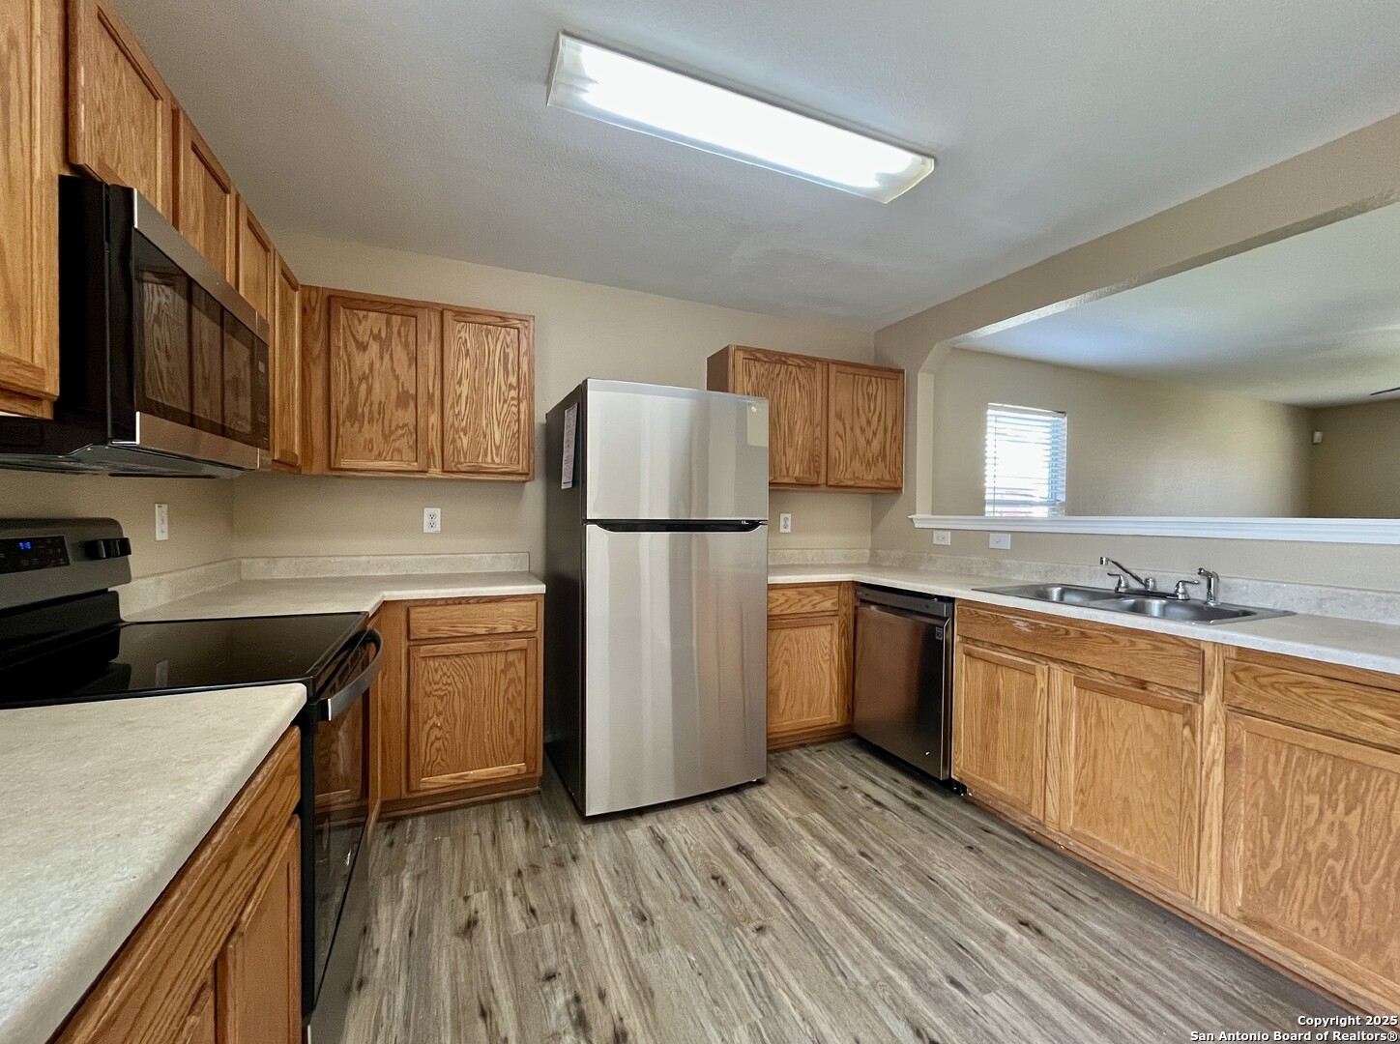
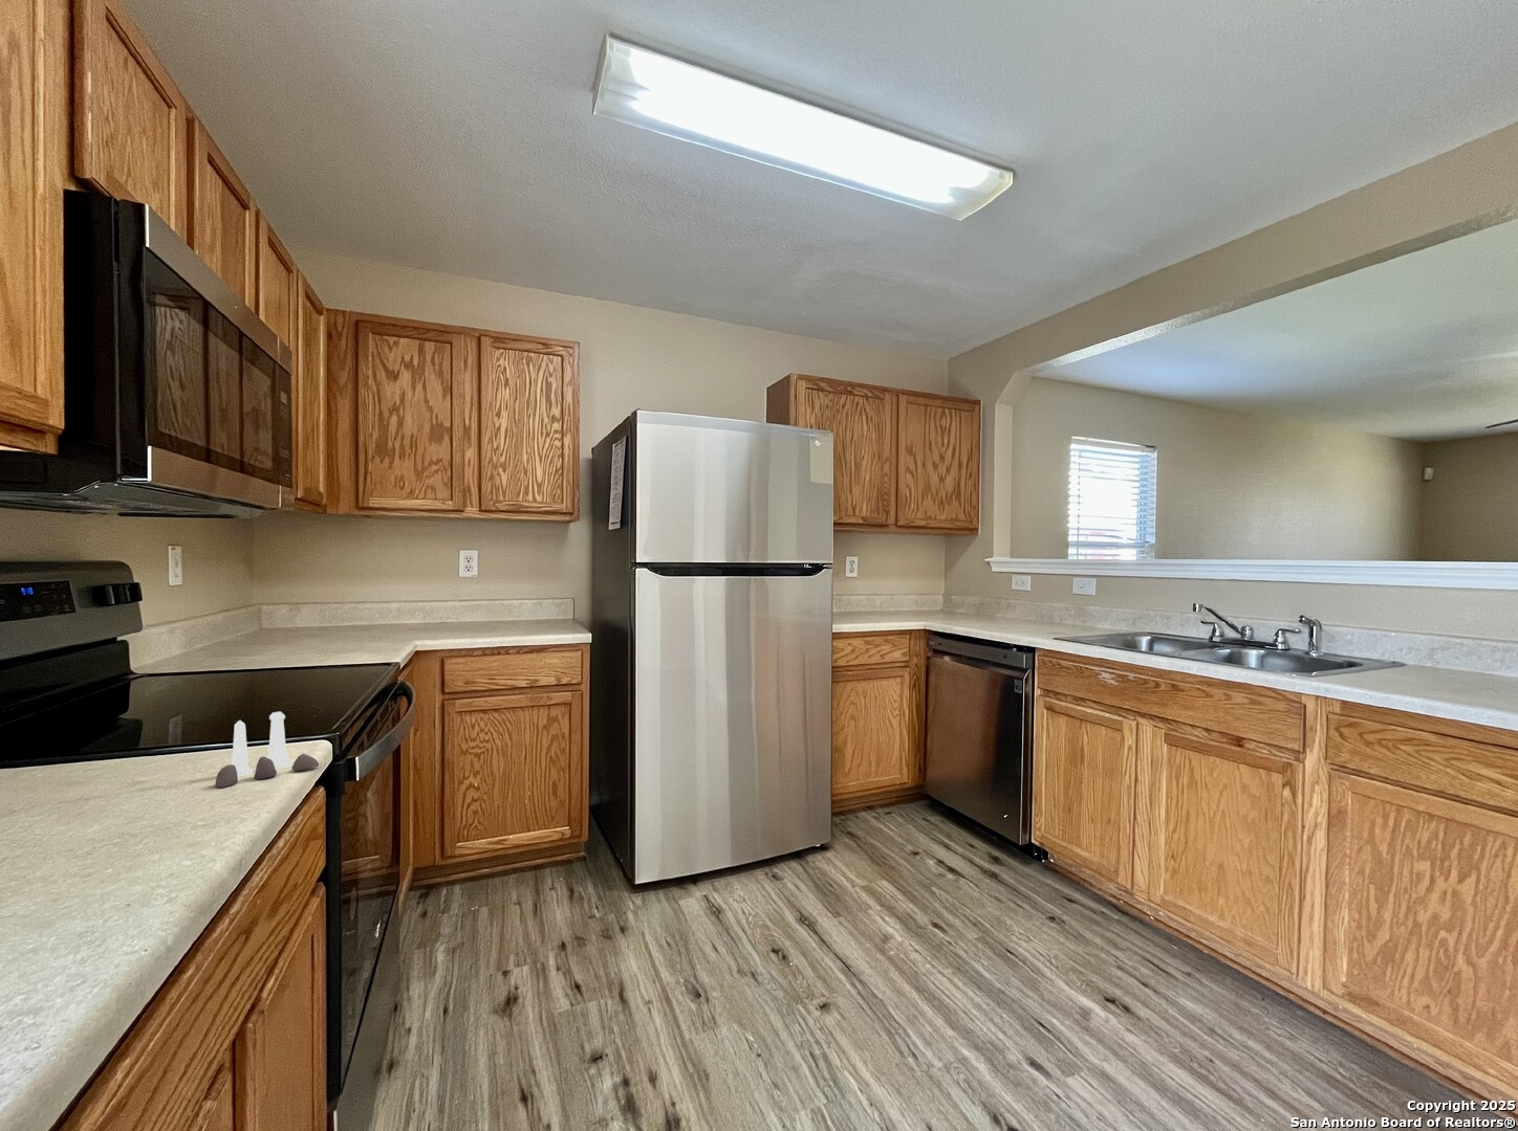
+ salt and pepper shaker set (270, 744)
